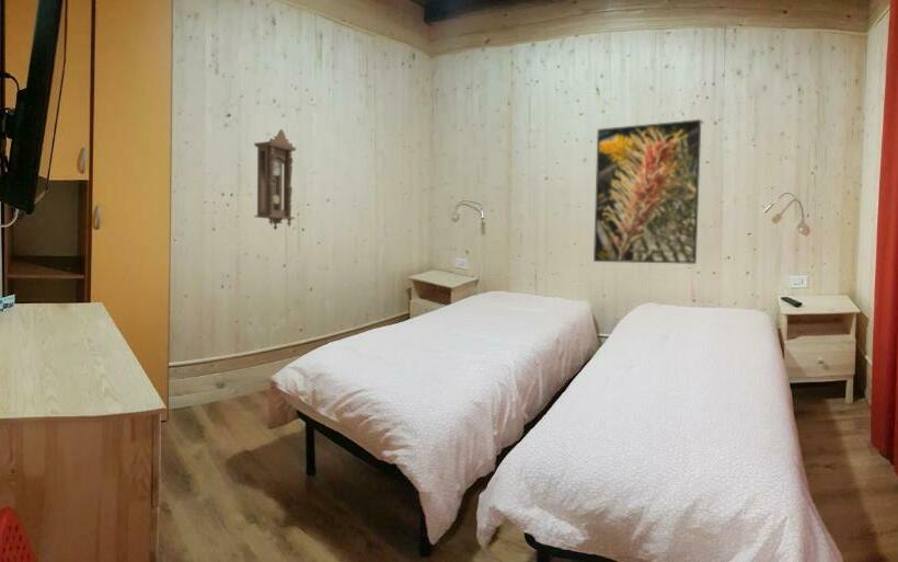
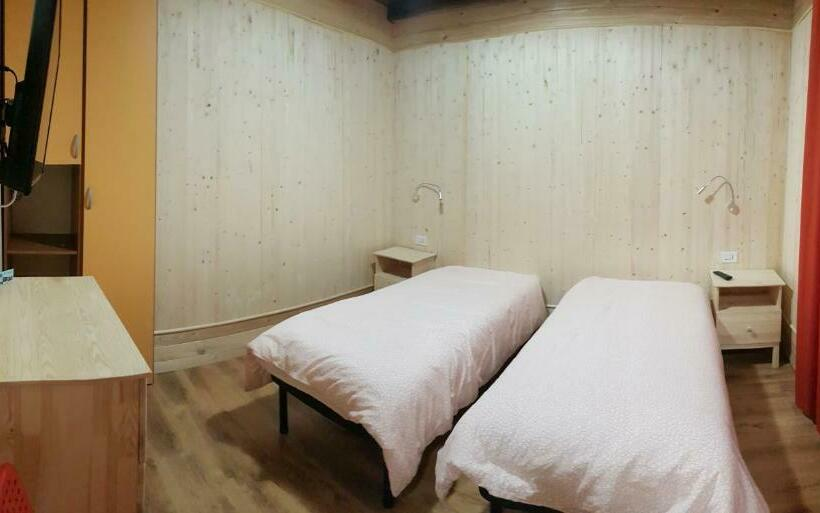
- pendulum clock (275, 180)
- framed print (644, 194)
